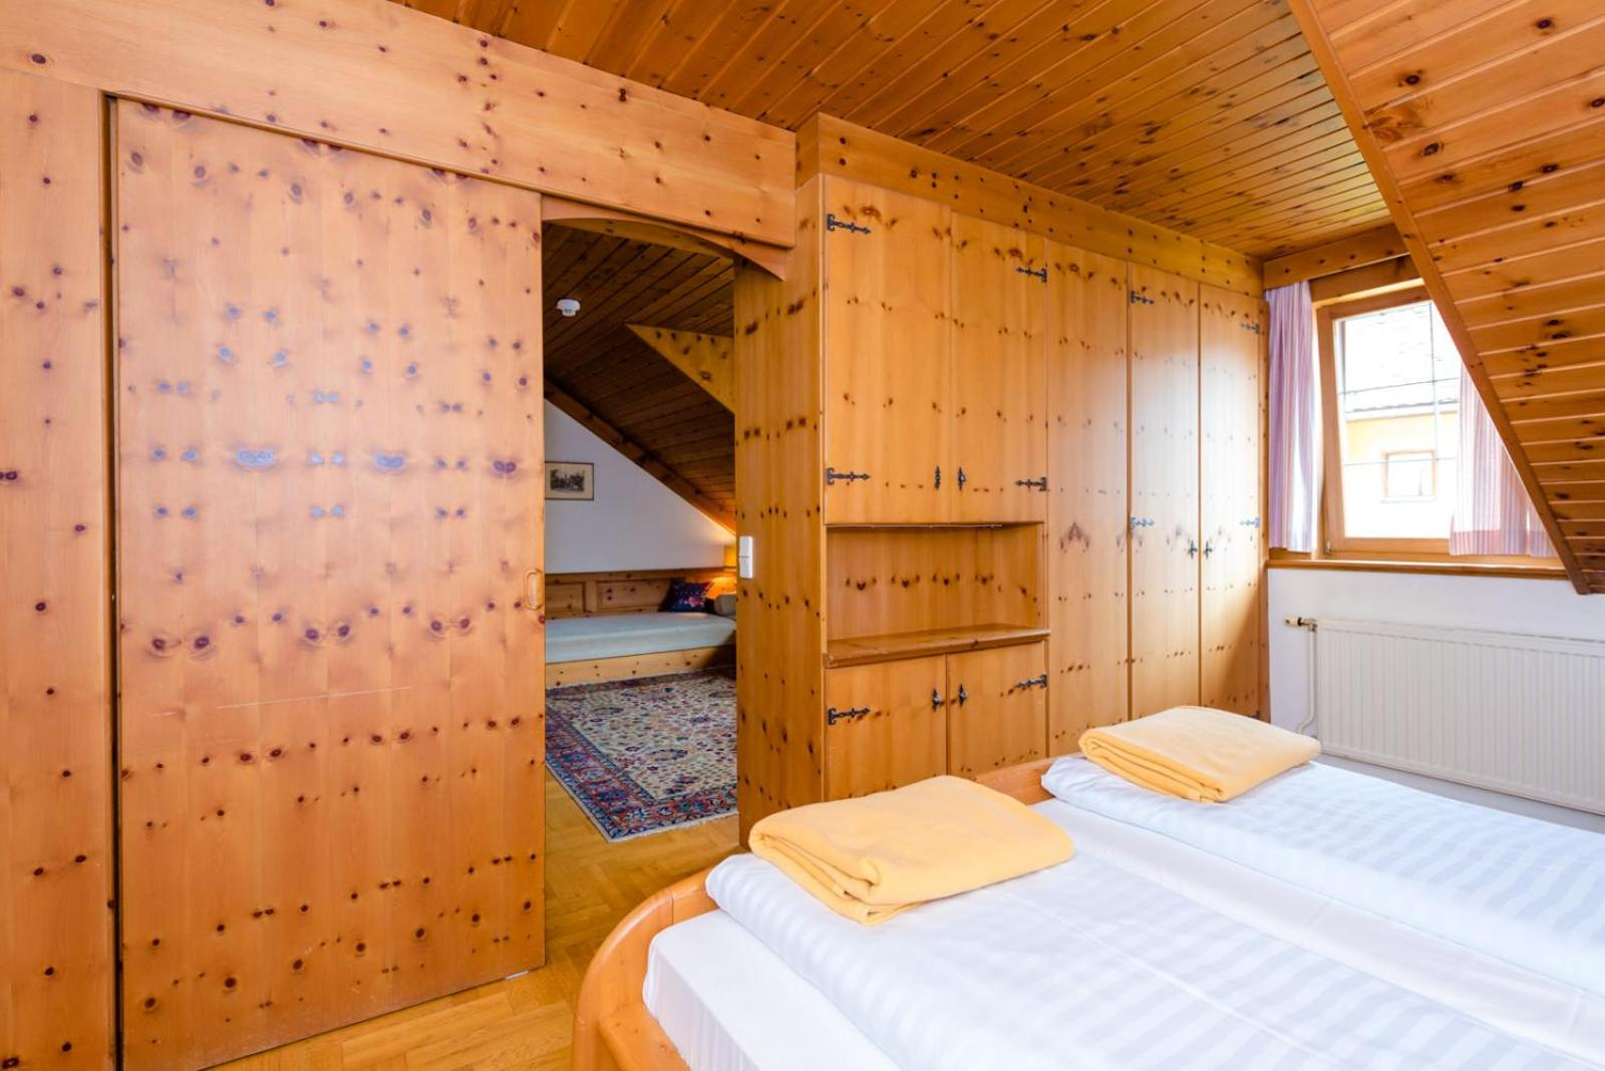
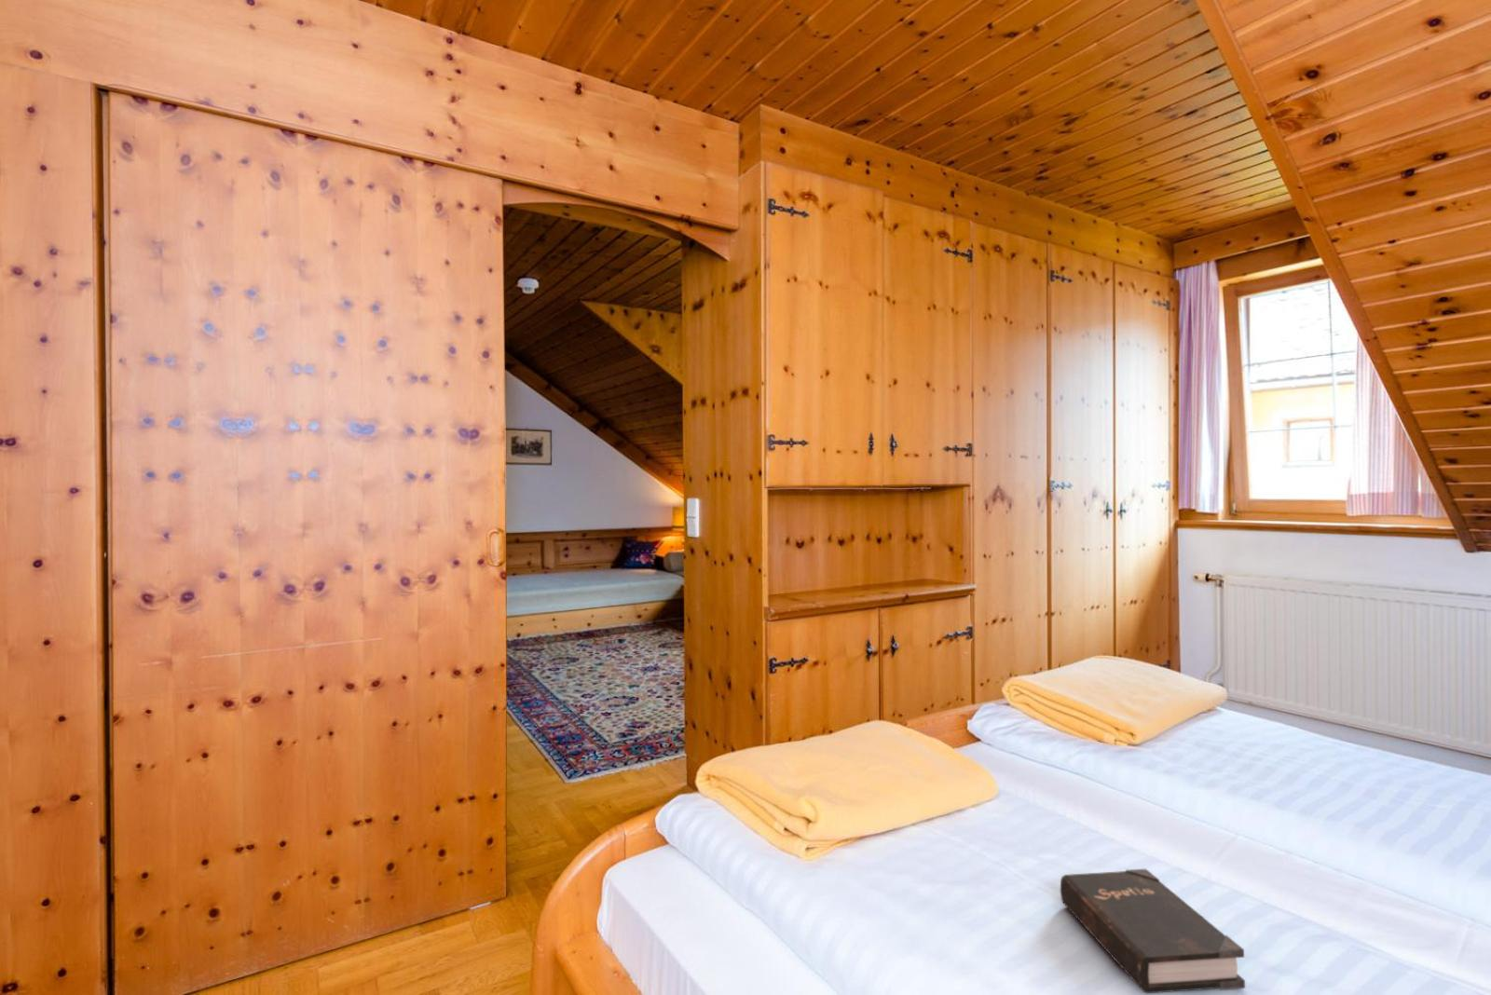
+ hardback book (1144, 924)
